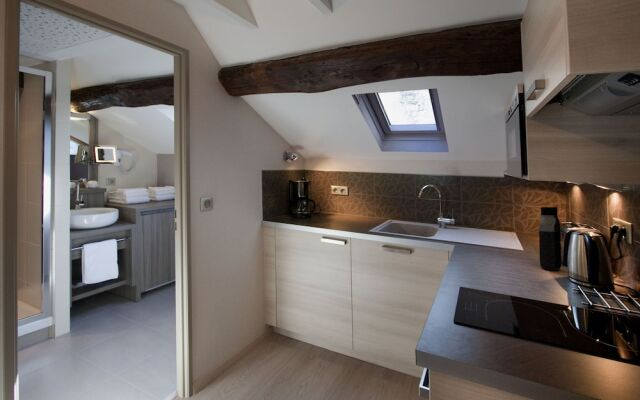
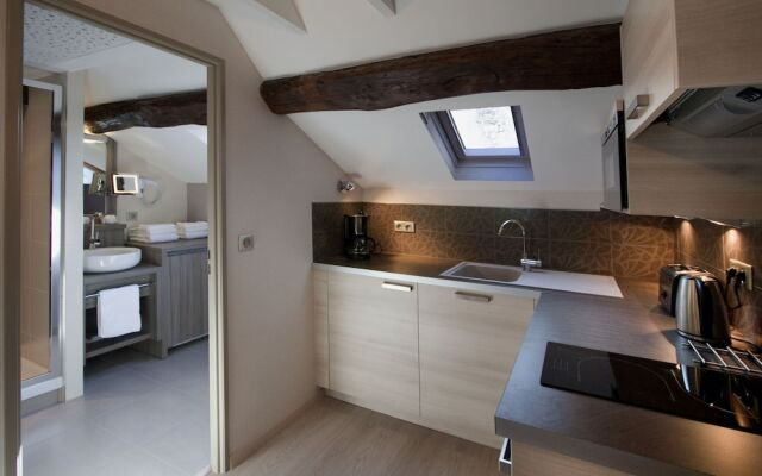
- water bottle (549, 237)
